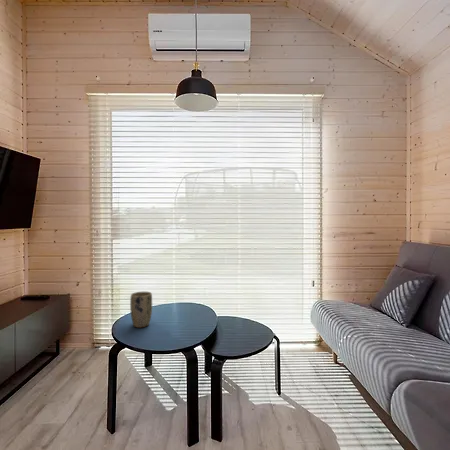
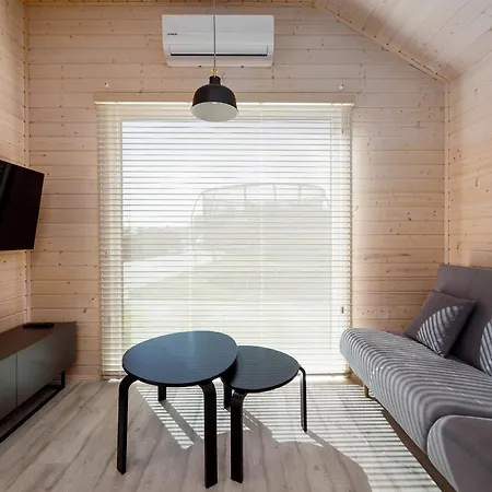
- plant pot (141, 309)
